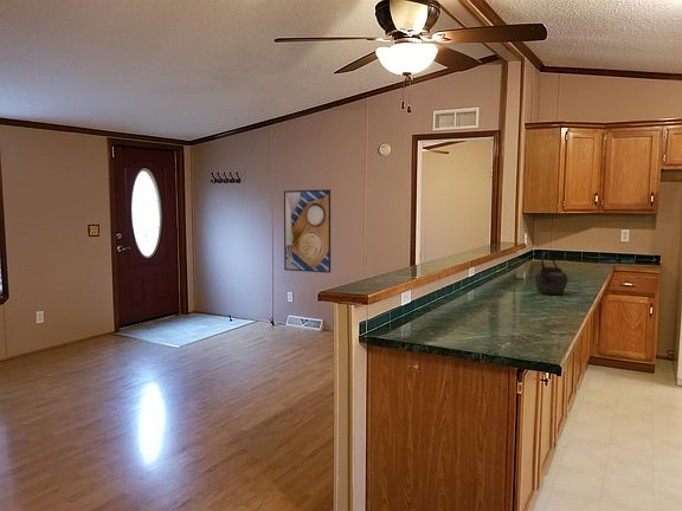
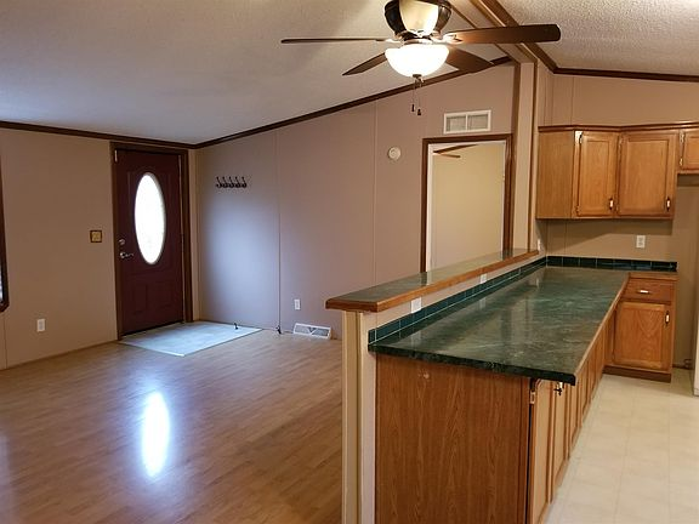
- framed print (307, 231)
- kettle (548, 272)
